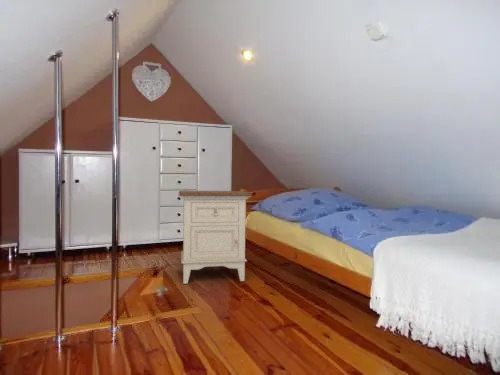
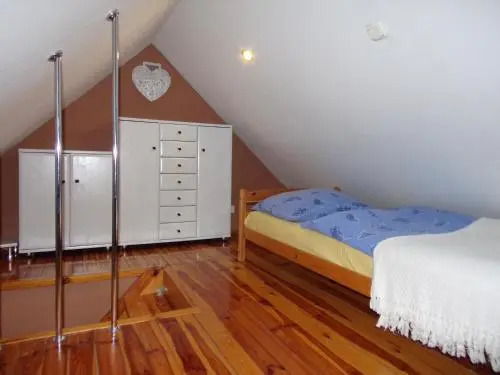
- nightstand (213, 234)
